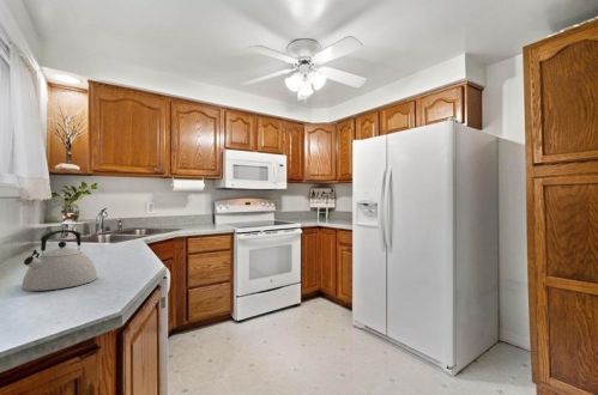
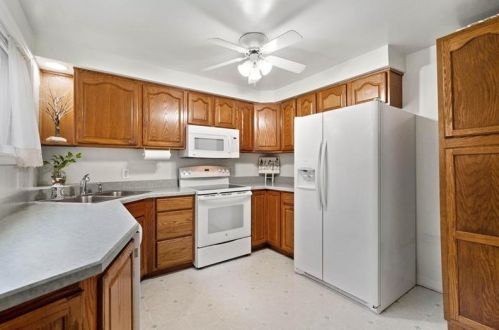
- kettle (60, 256)
